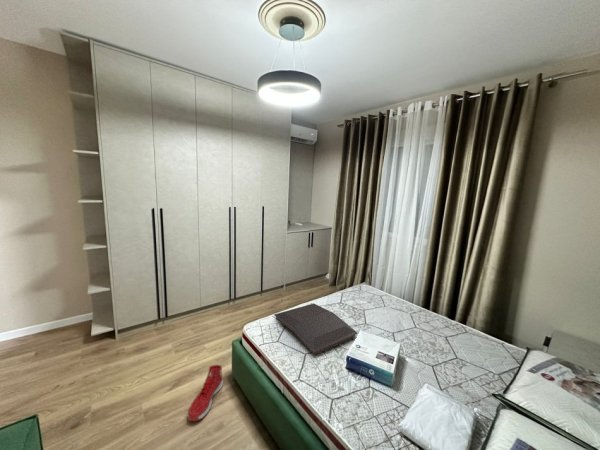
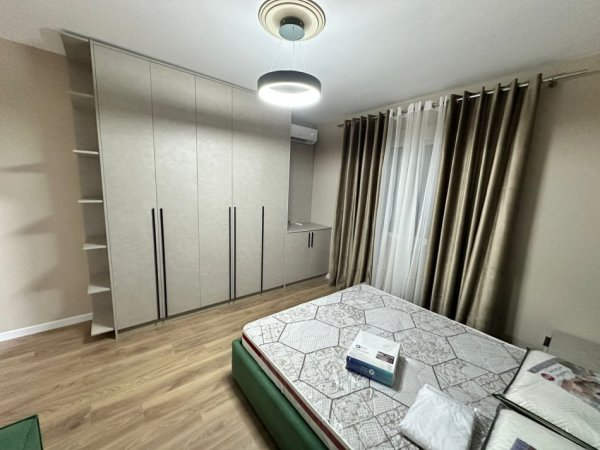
- serving tray (313, 322)
- sneaker (206, 387)
